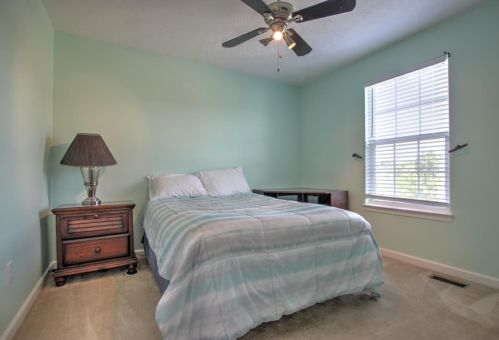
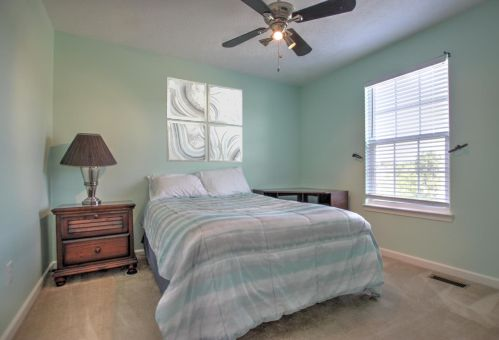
+ wall art (208, 124)
